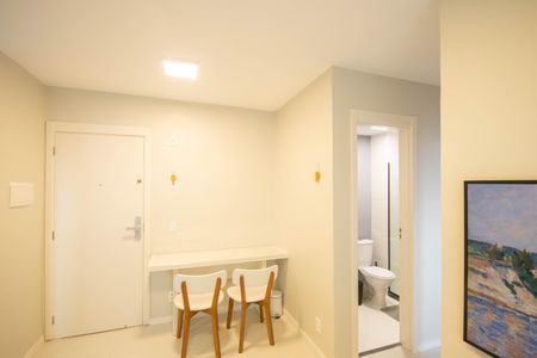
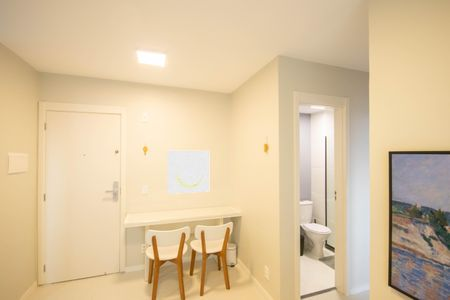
+ wall art (188, 171)
